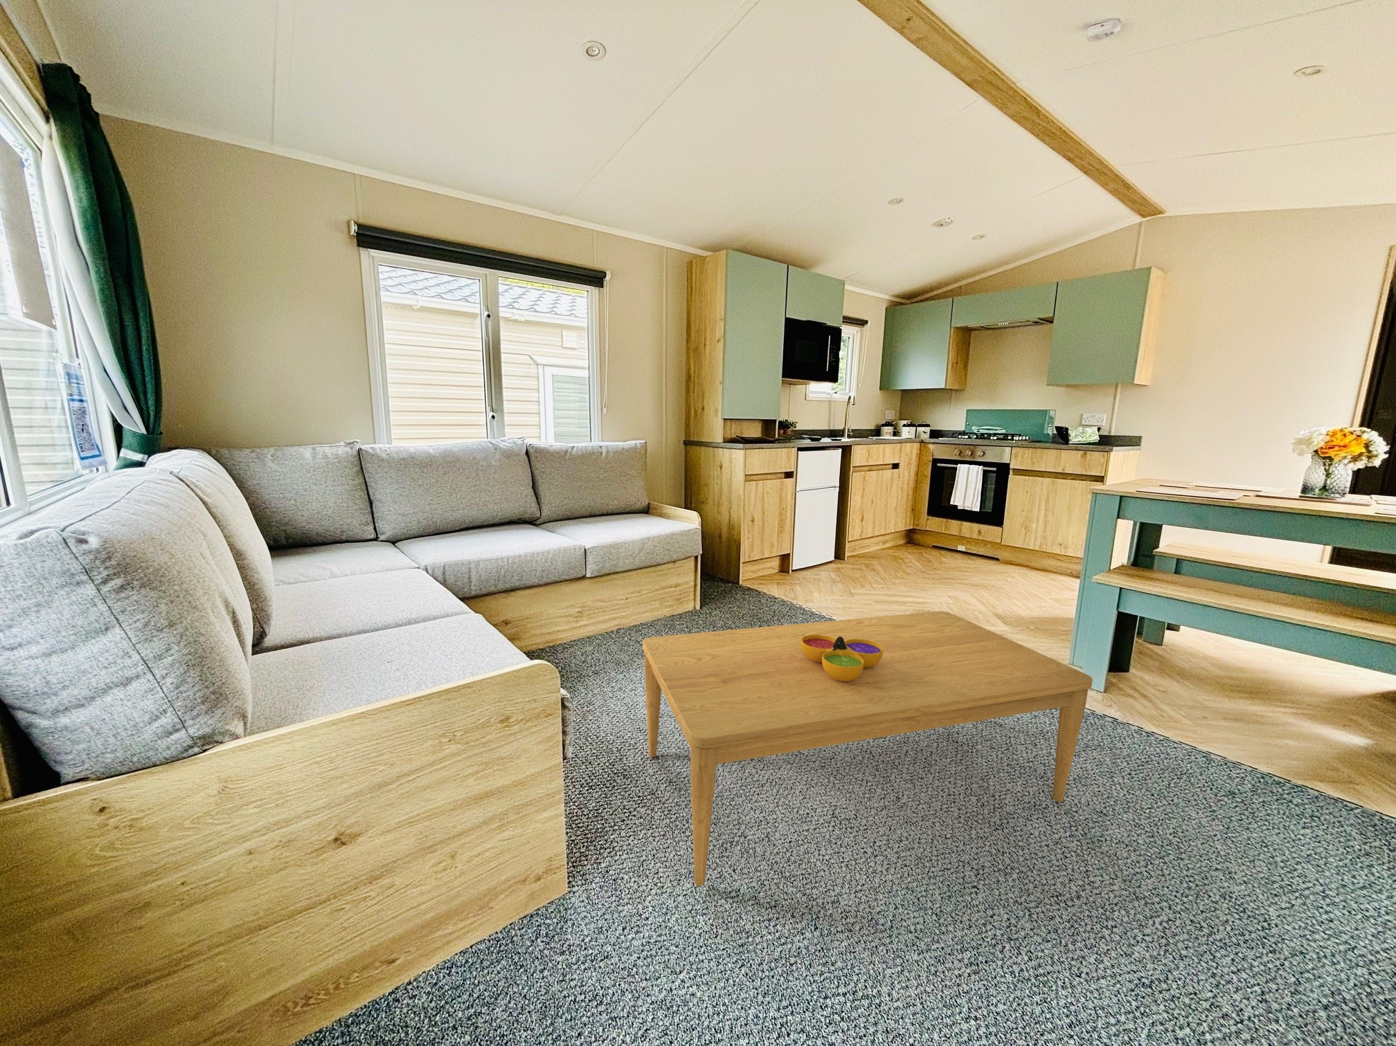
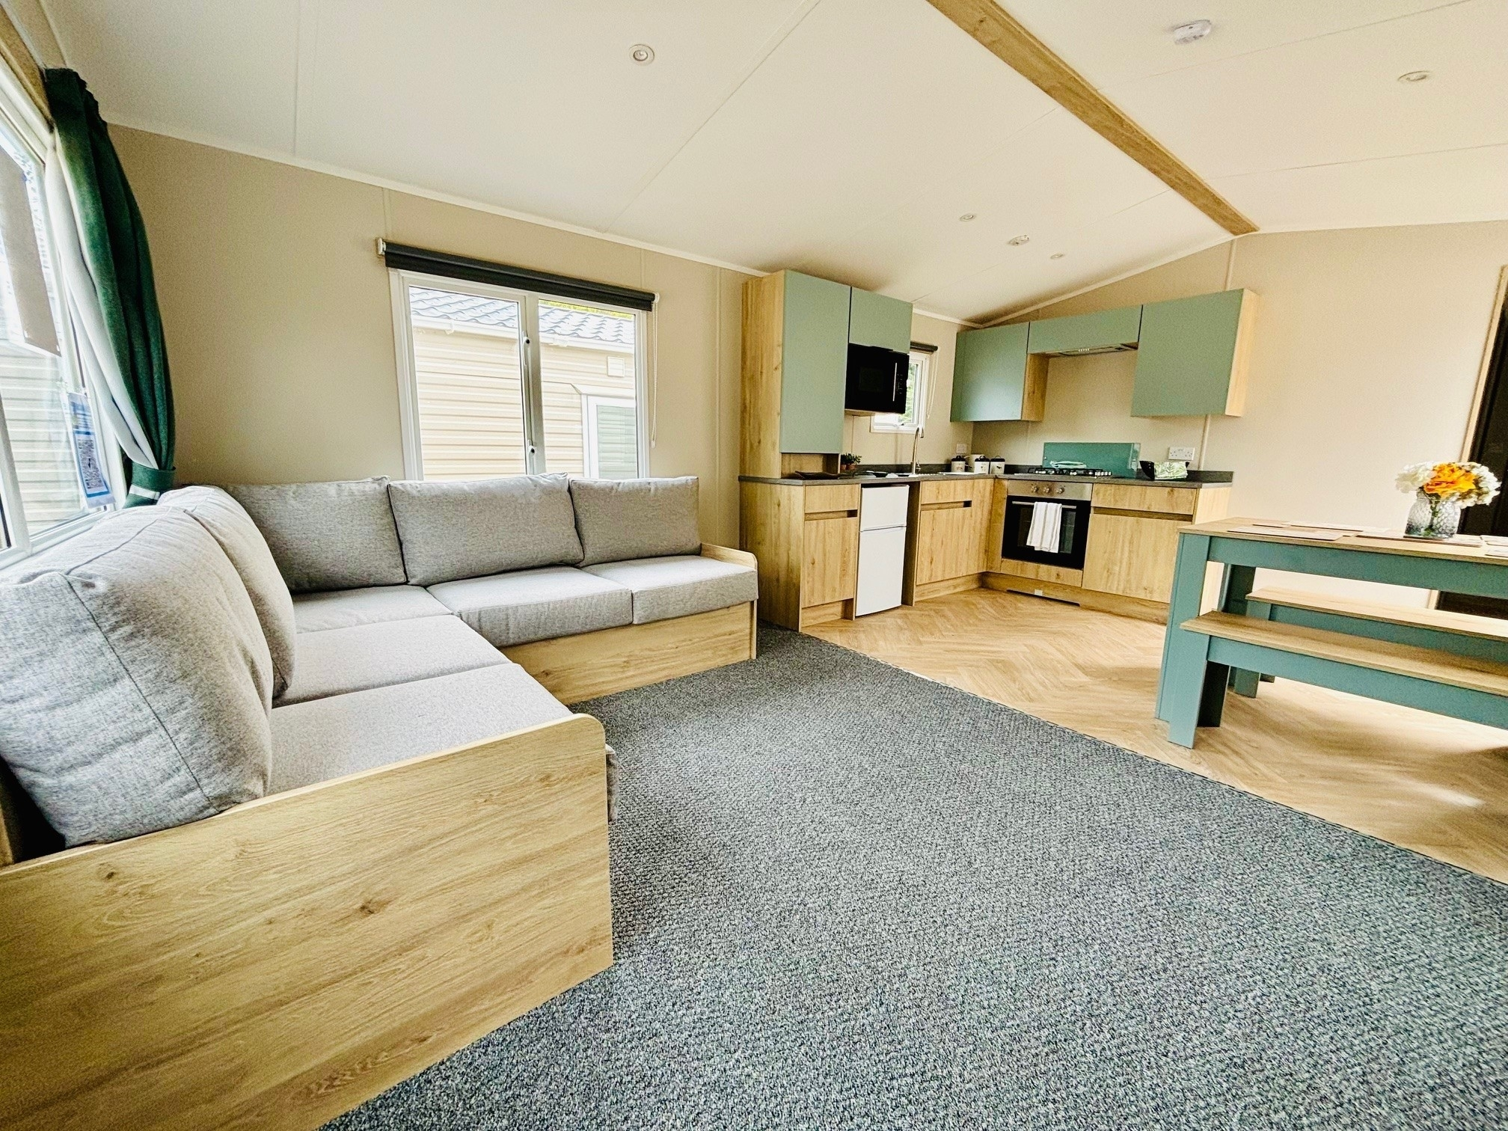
- coffee table (850, 717)
- decorative bowl (835, 648)
